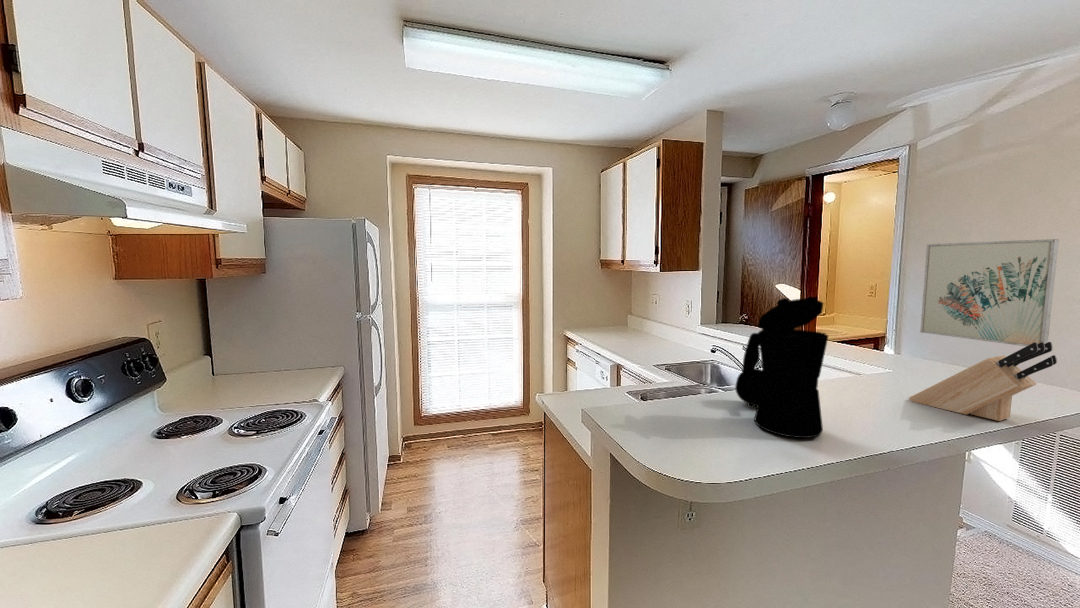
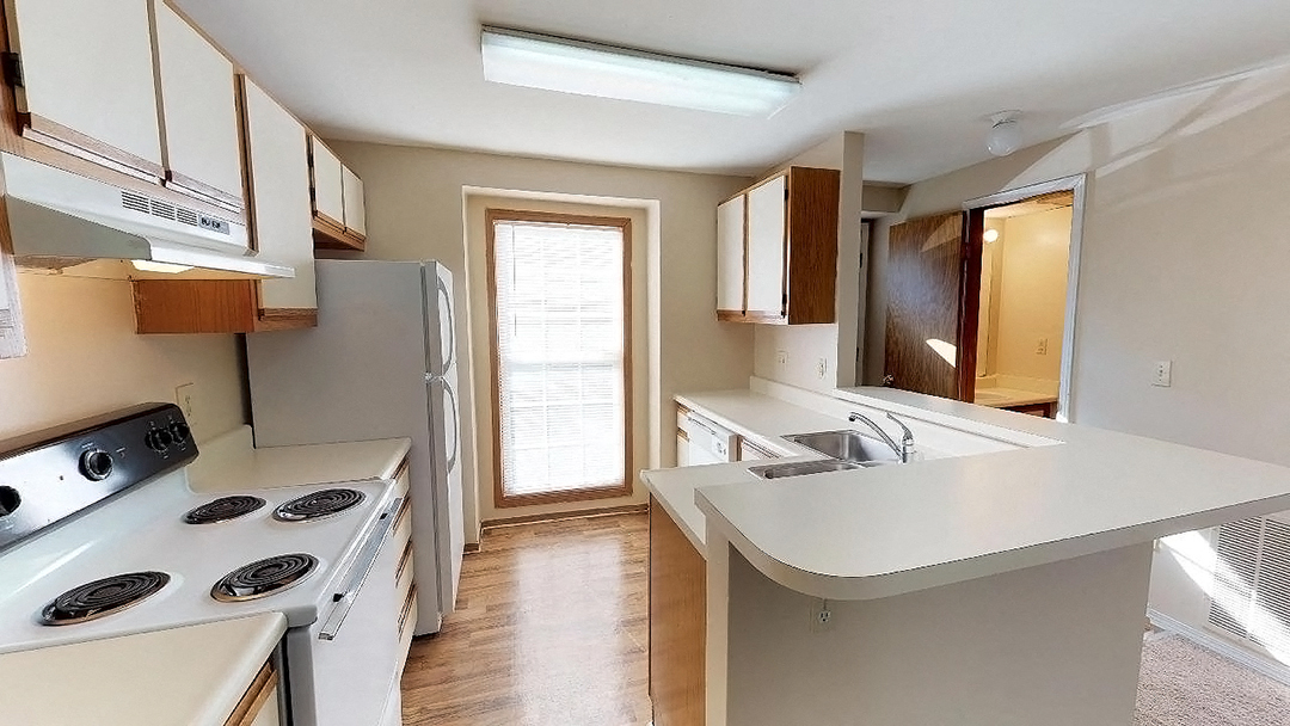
- wall art (981, 291)
- coffee maker (770, 359)
- knife block (979, 374)
